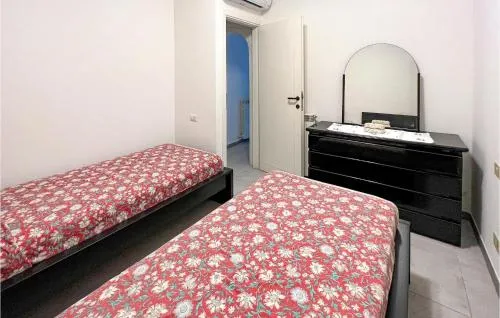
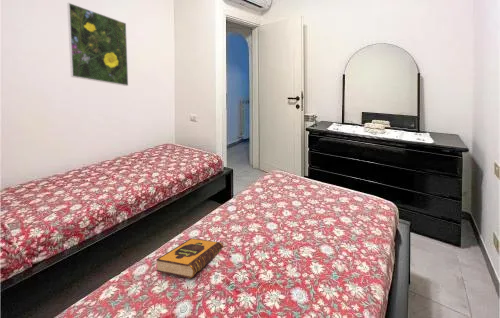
+ hardback book (192, 256)
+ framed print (100, 48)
